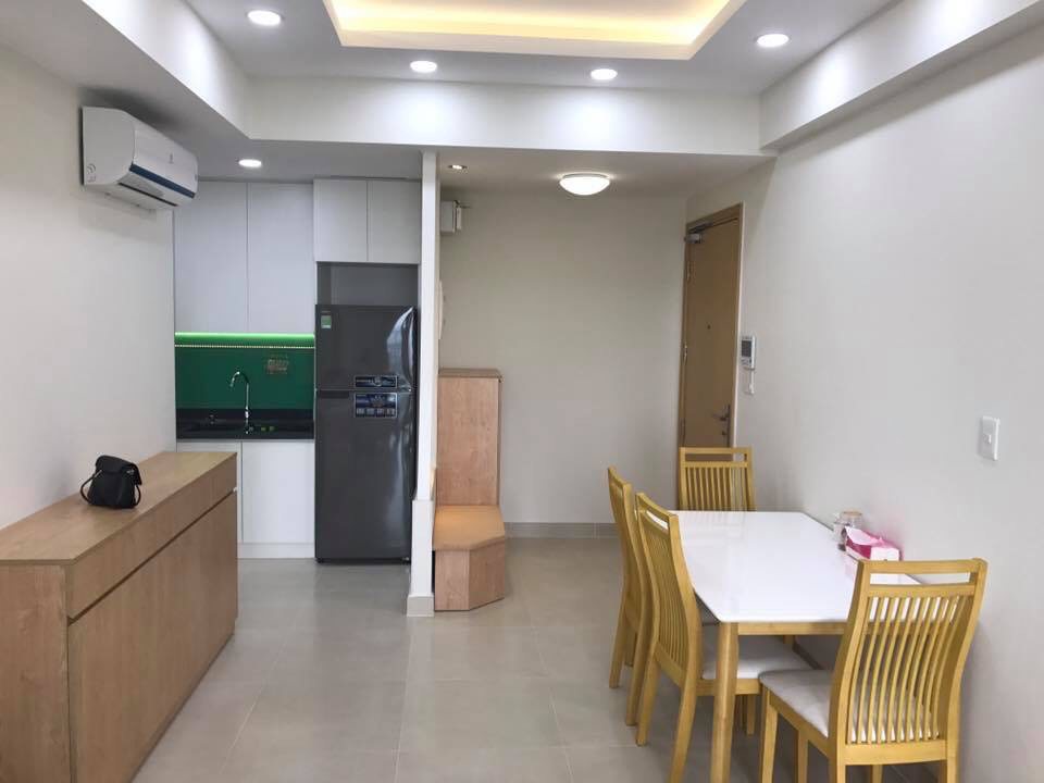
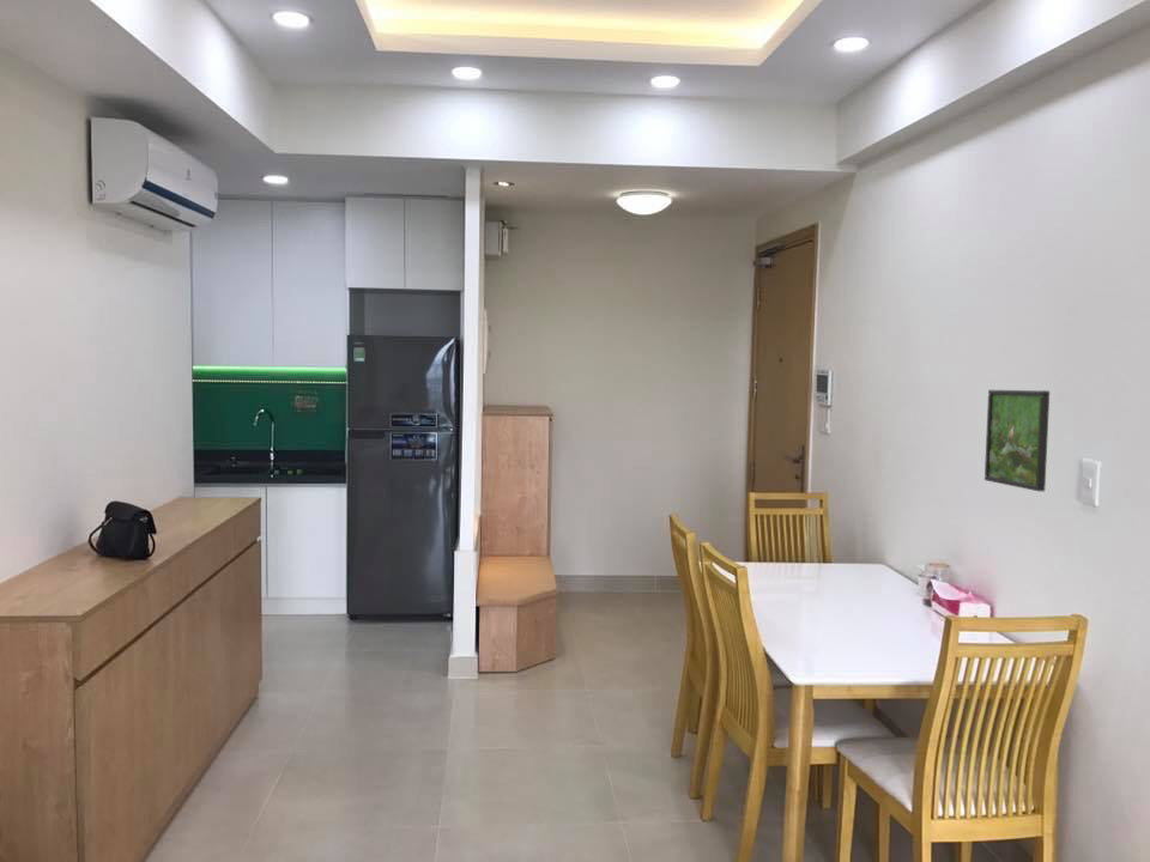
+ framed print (1015, 437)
